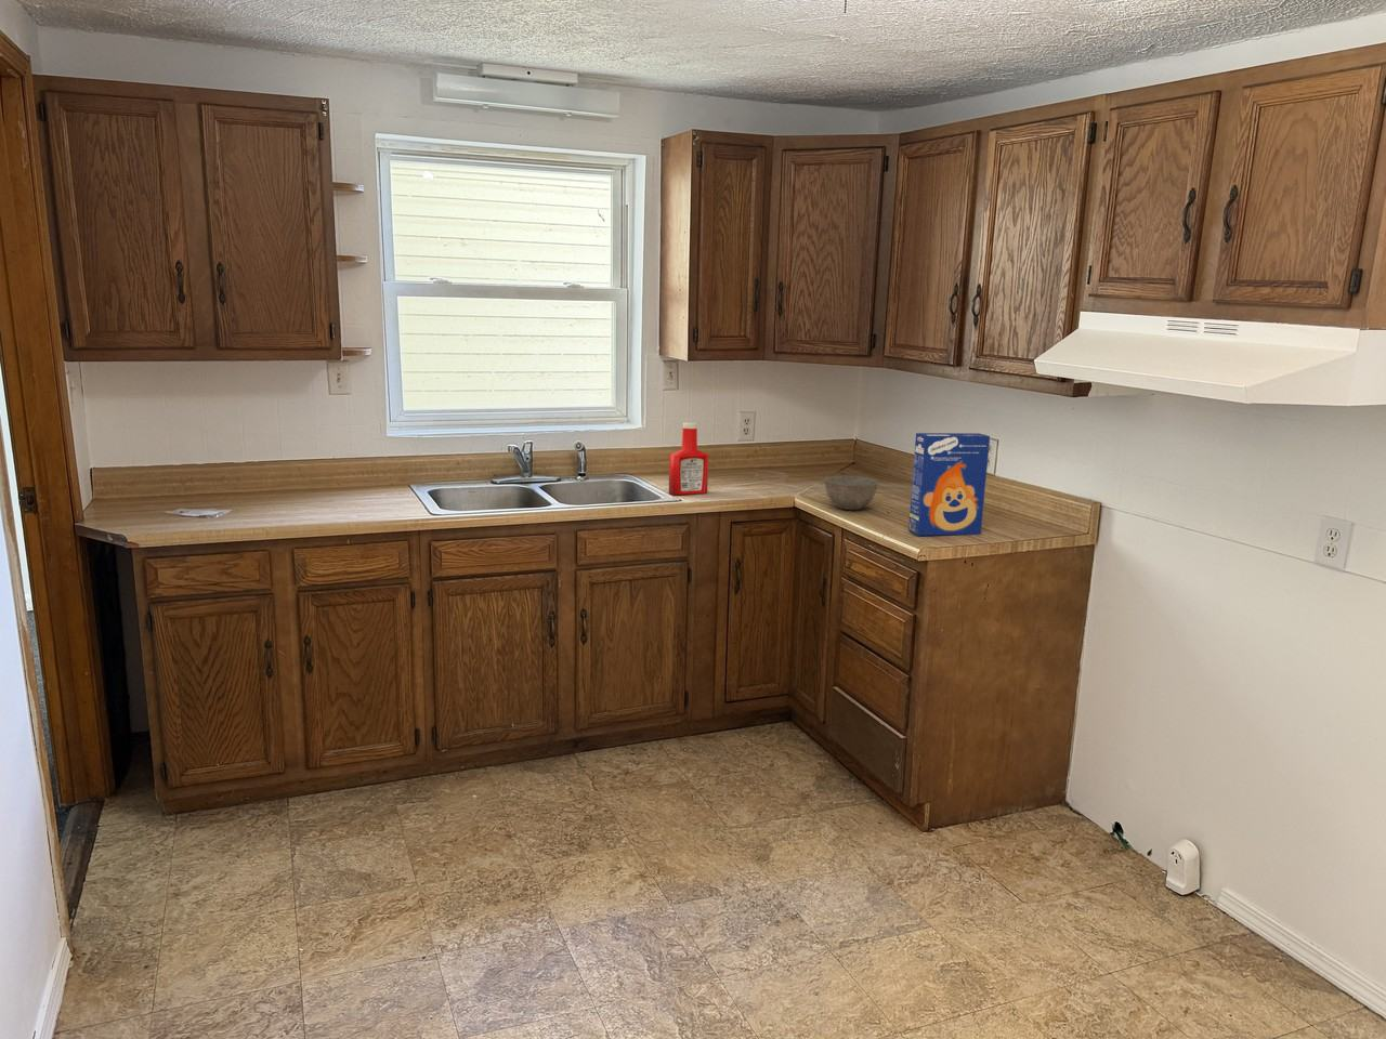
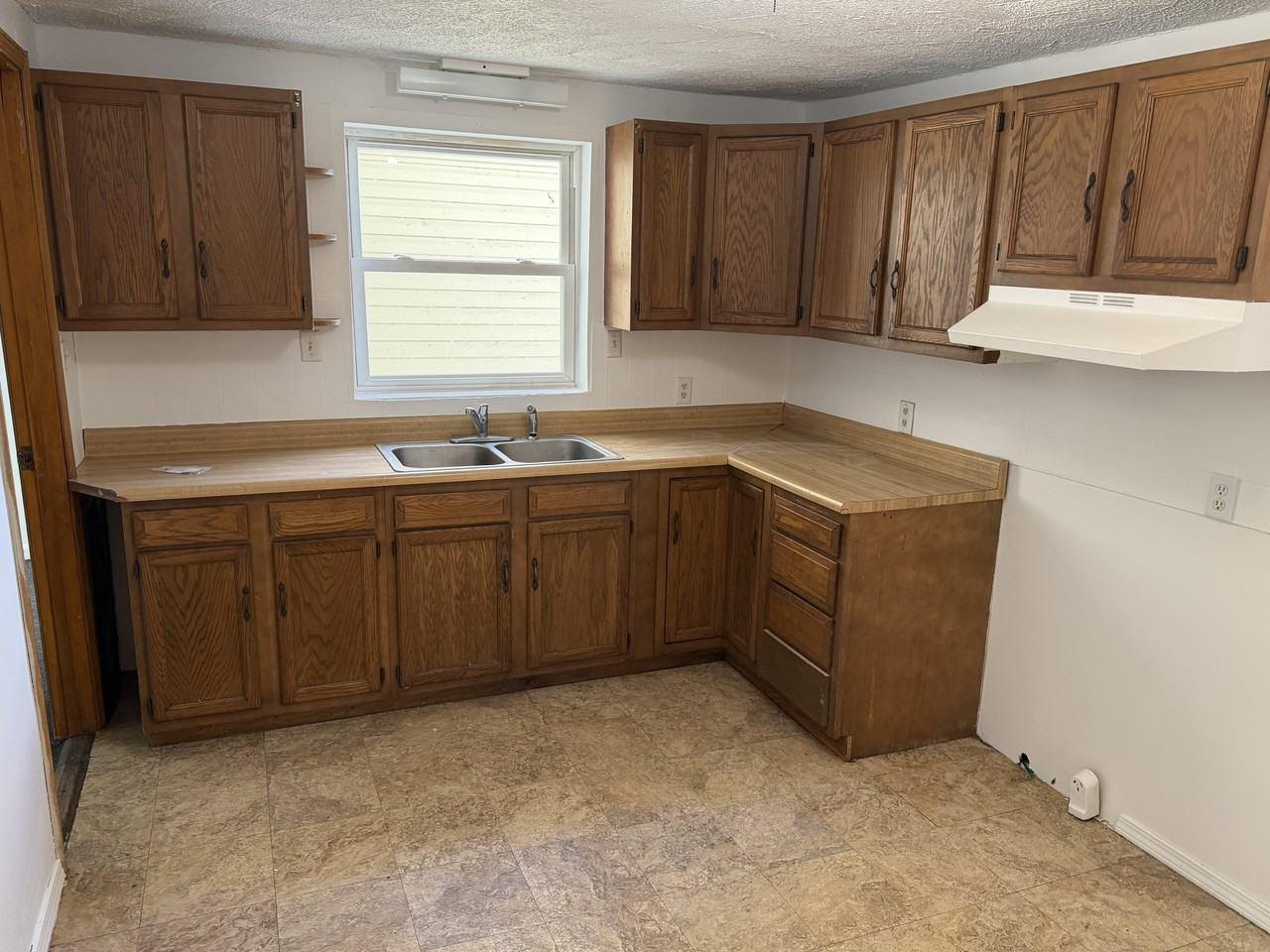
- bowl (850, 493)
- cereal box (948, 483)
- soap bottle (689, 457)
